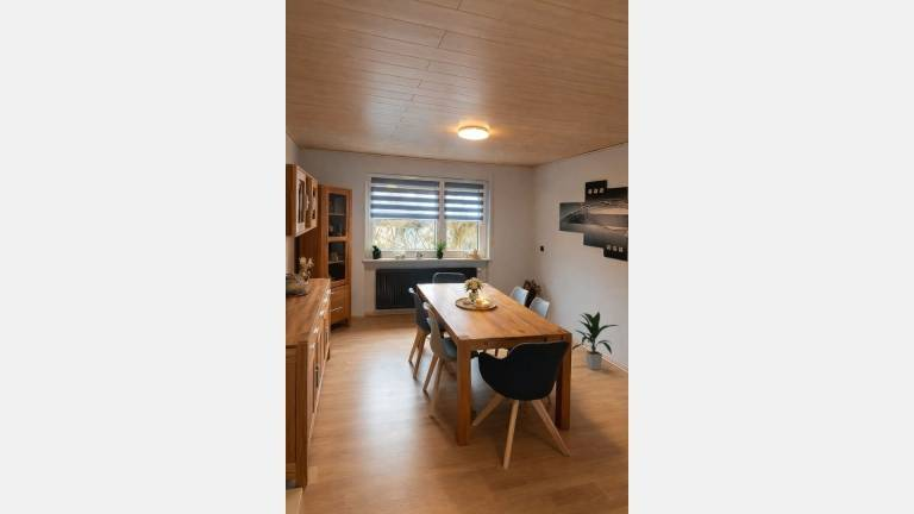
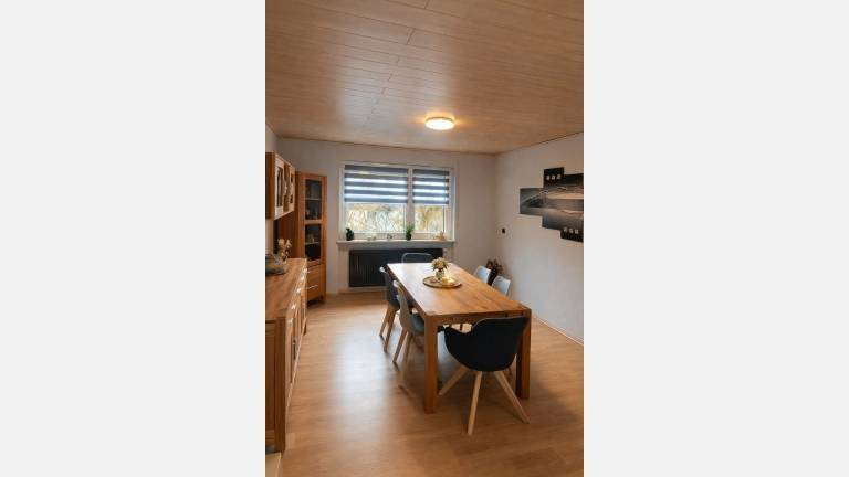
- indoor plant (591, 338)
